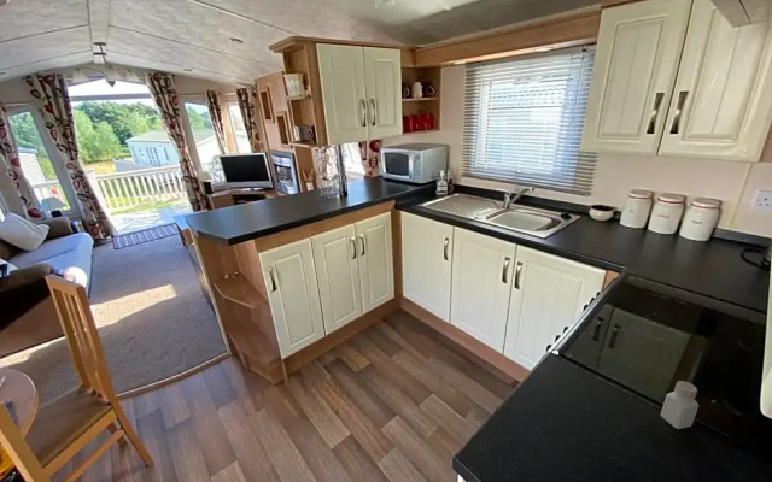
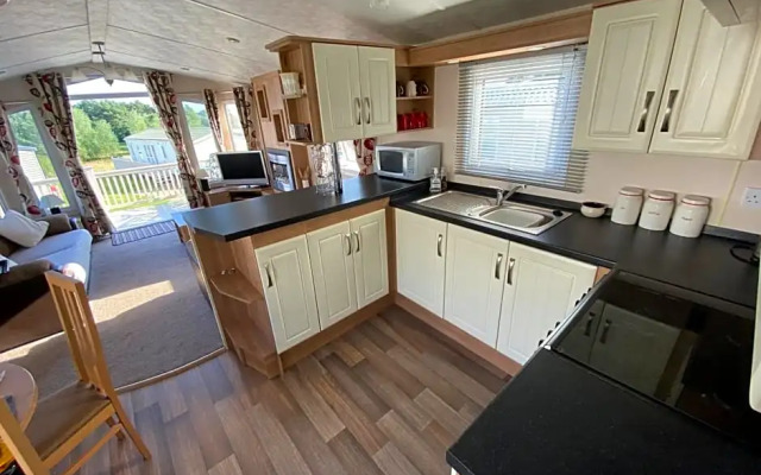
- pepper shaker (680, 404)
